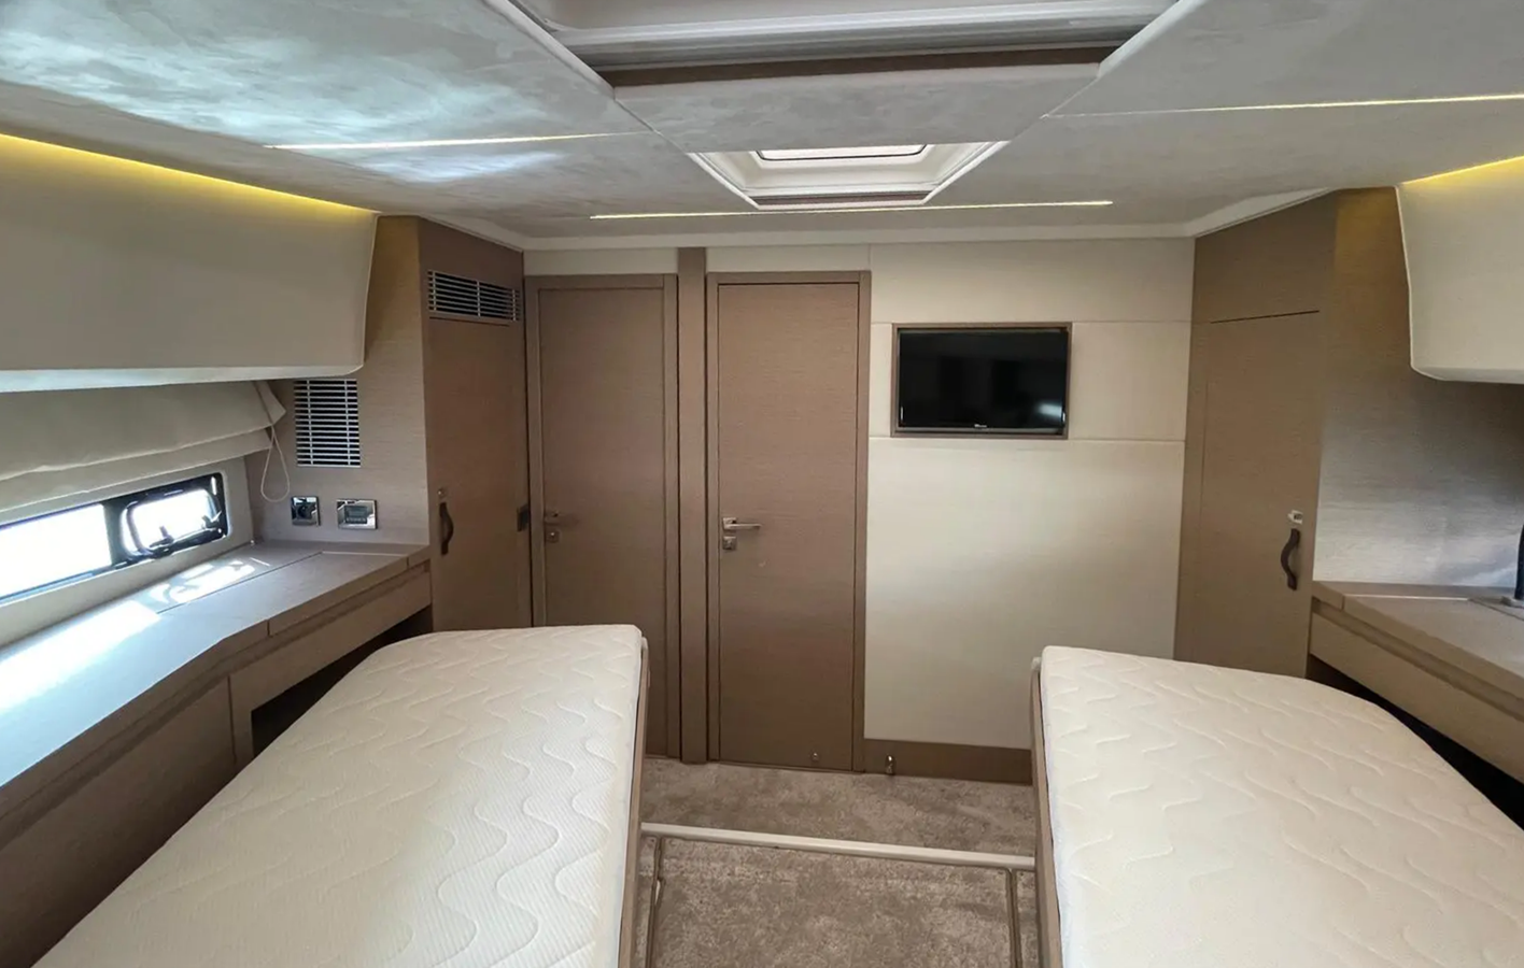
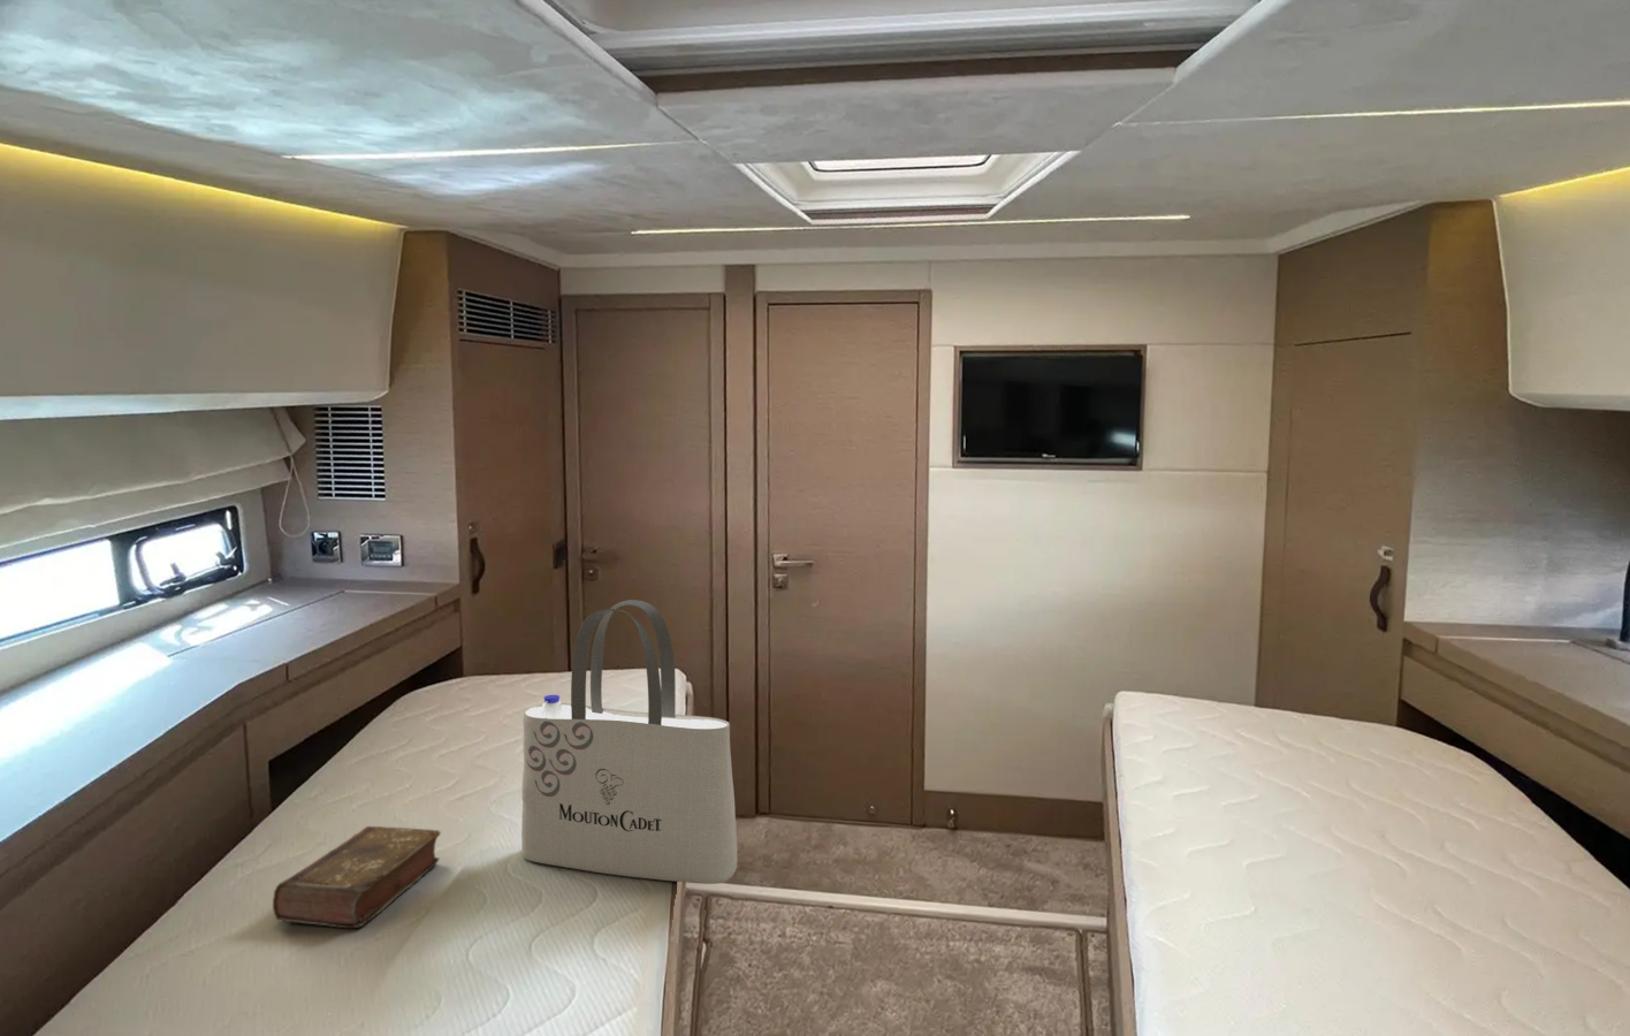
+ tote bag (626, 734)
+ book (362, 871)
